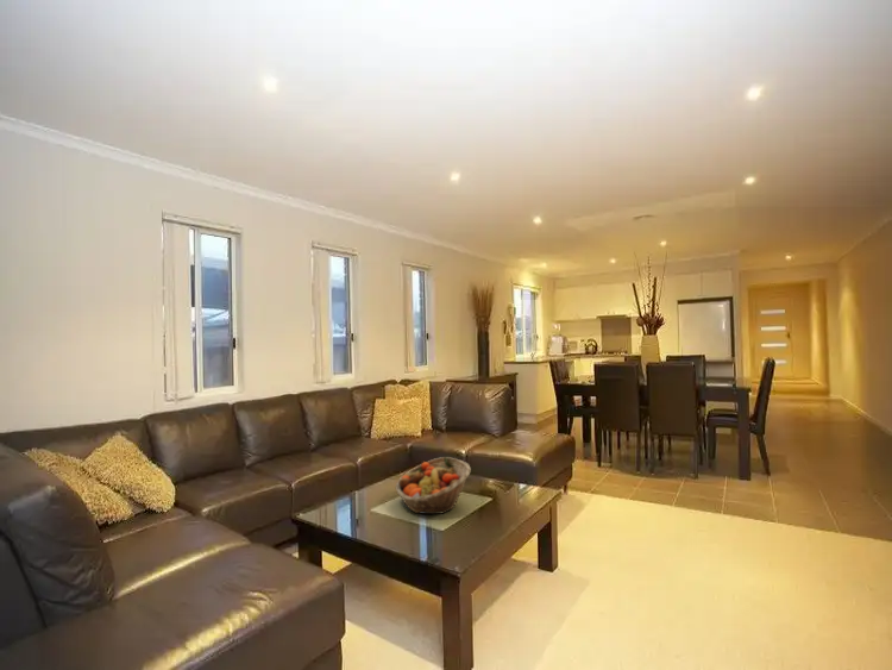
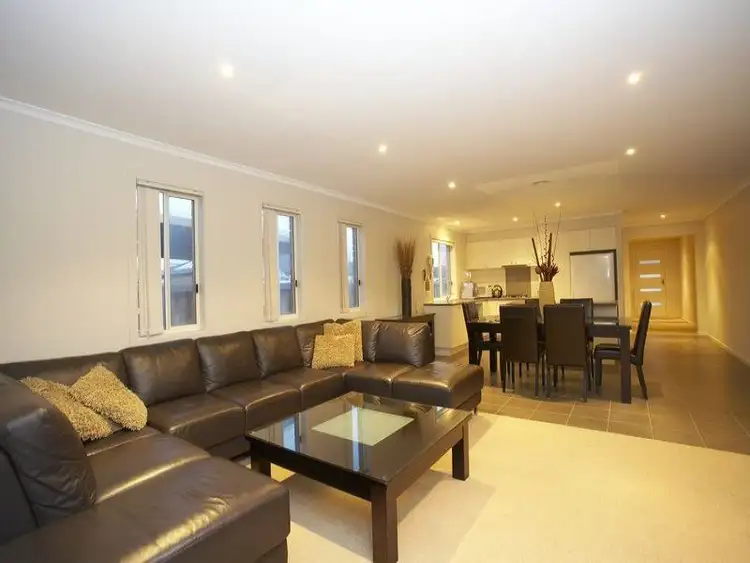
- fruit basket (433, 483)
